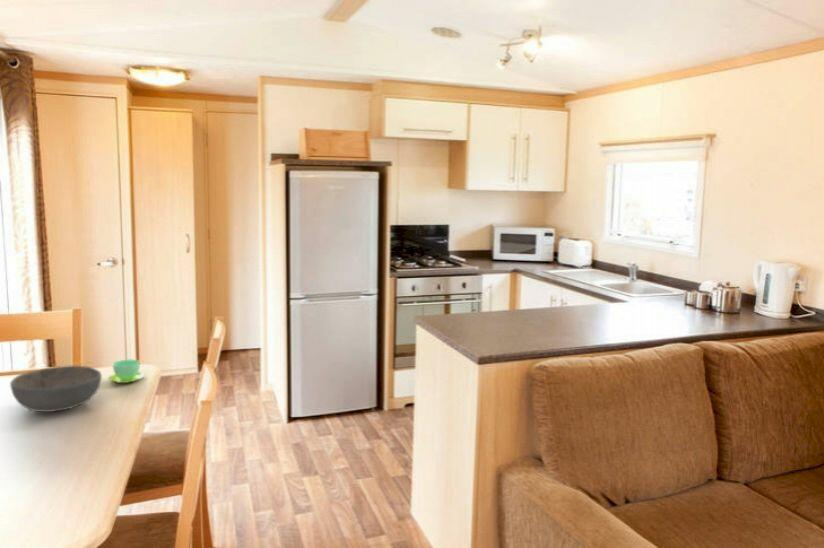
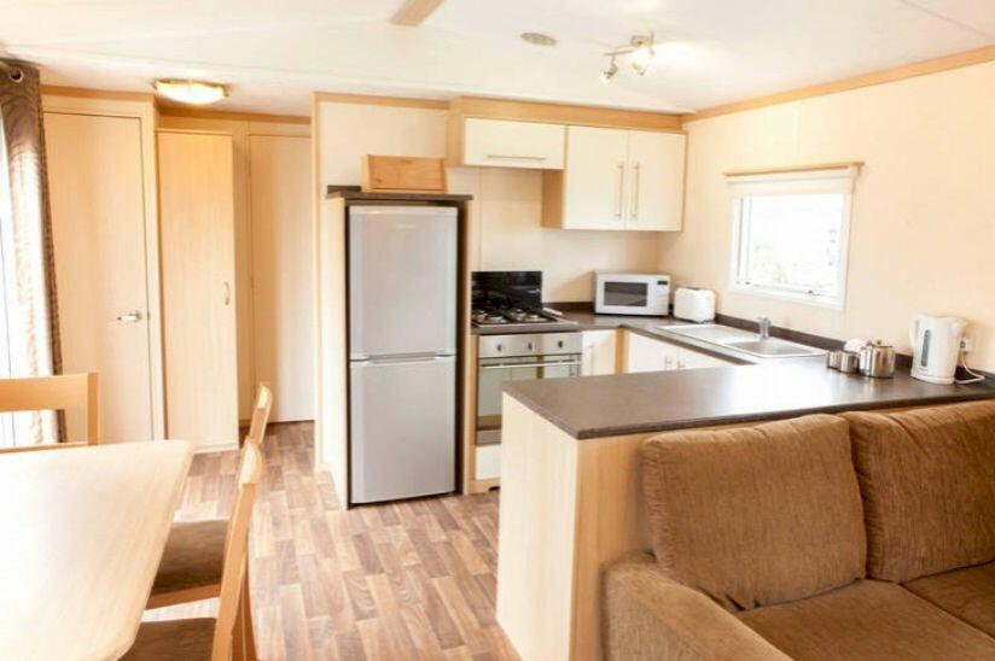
- cup (127, 371)
- bowl (57, 391)
